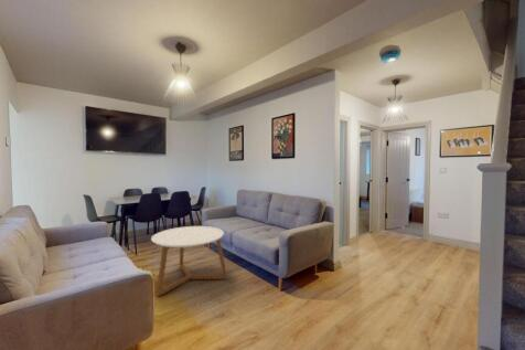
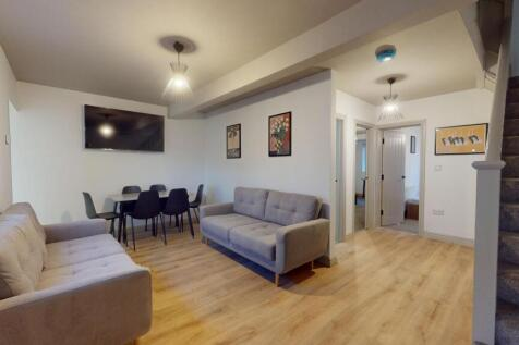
- coffee table (182, 256)
